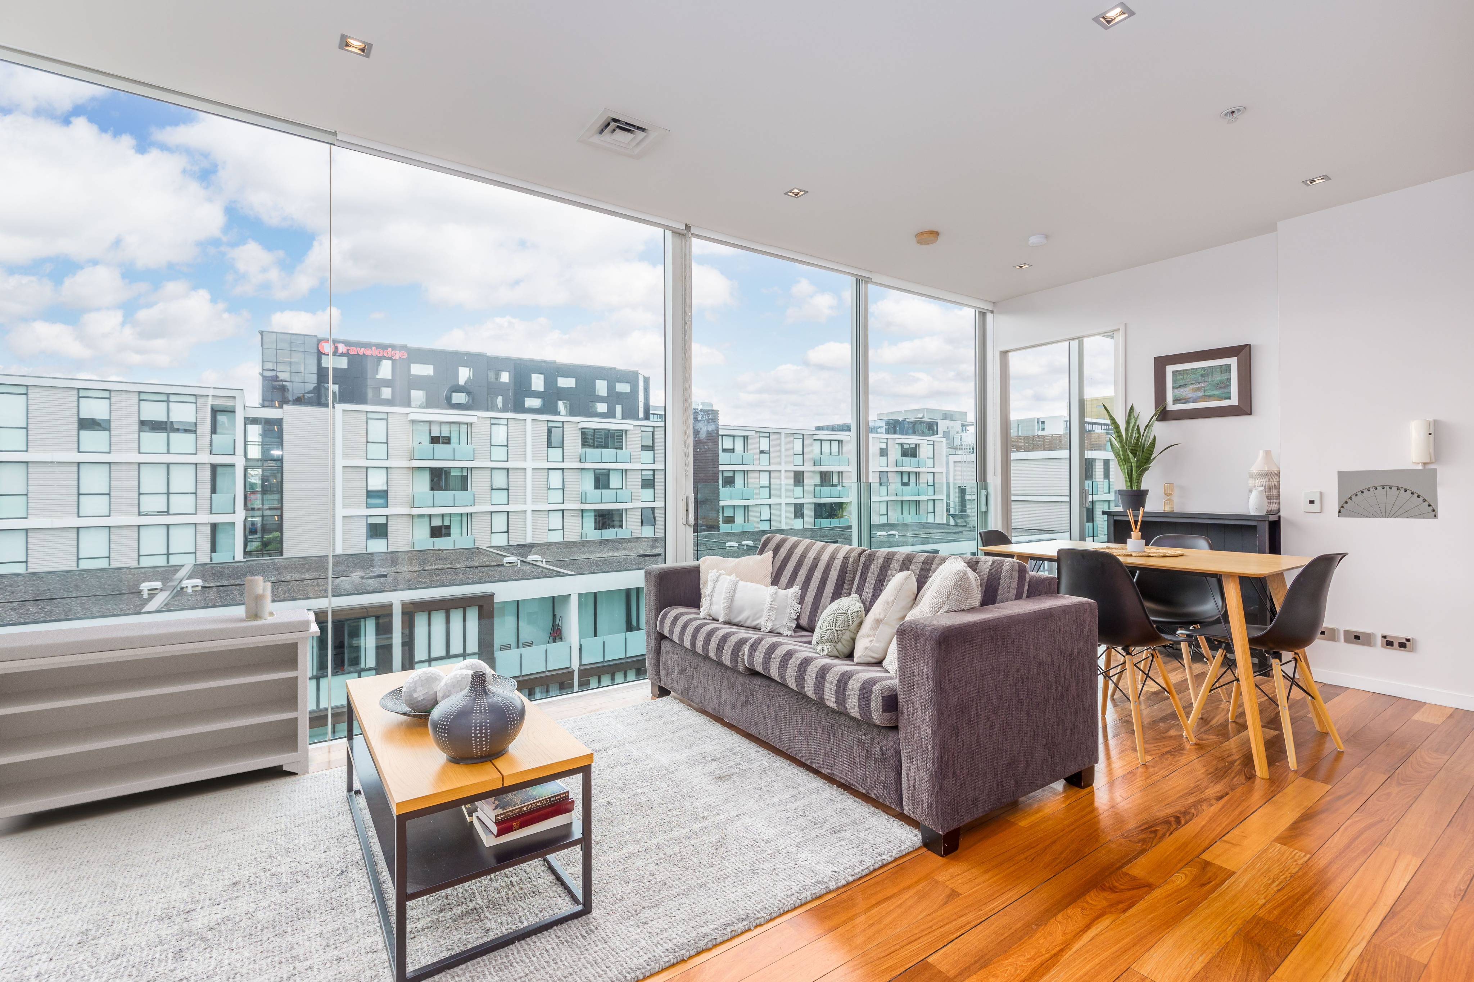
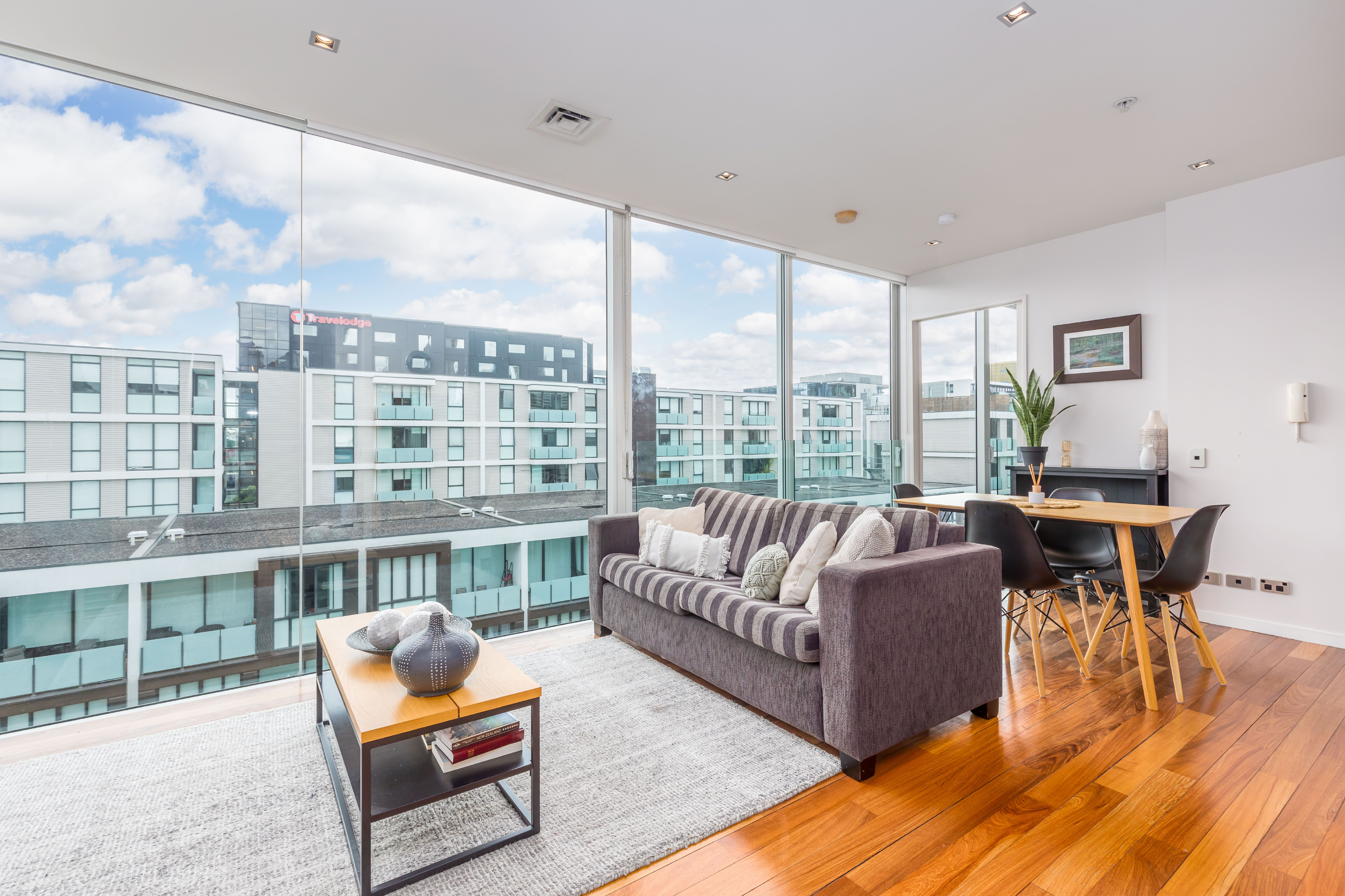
- candle (260, 594)
- bench (157, 707)
- wall art (1385, 494)
